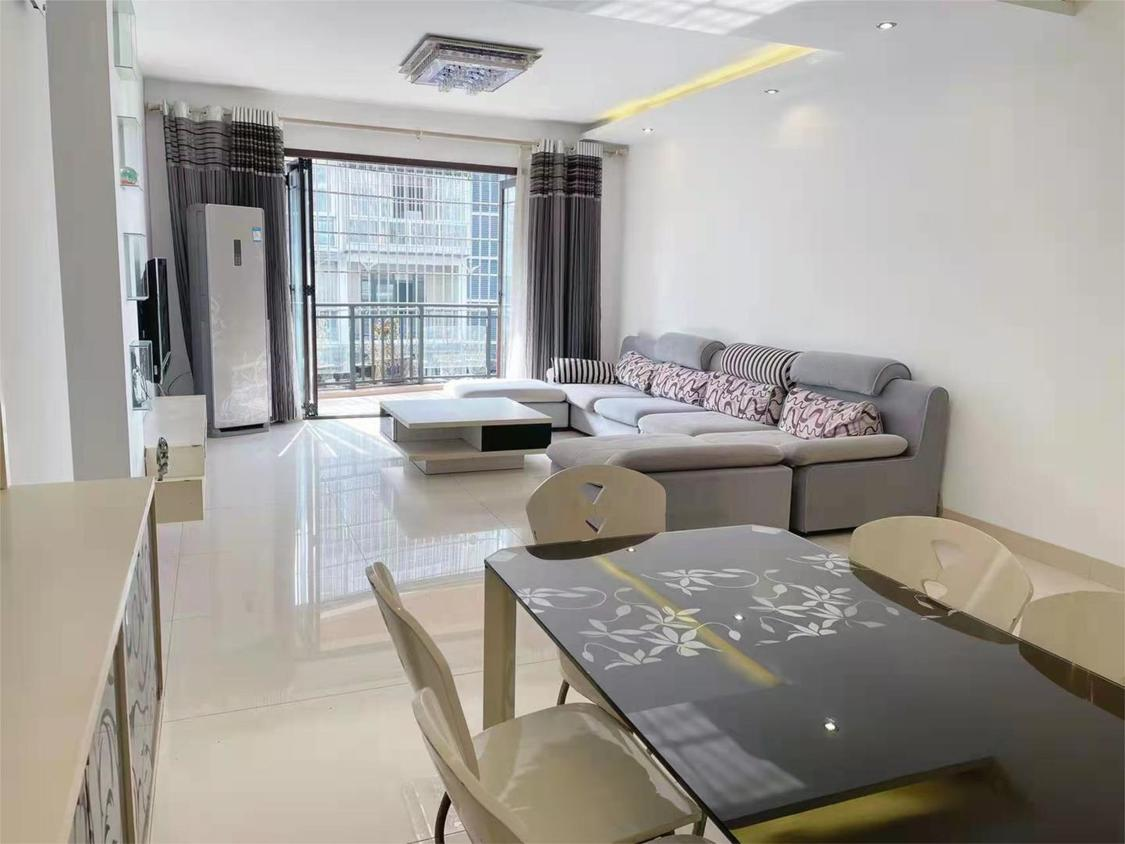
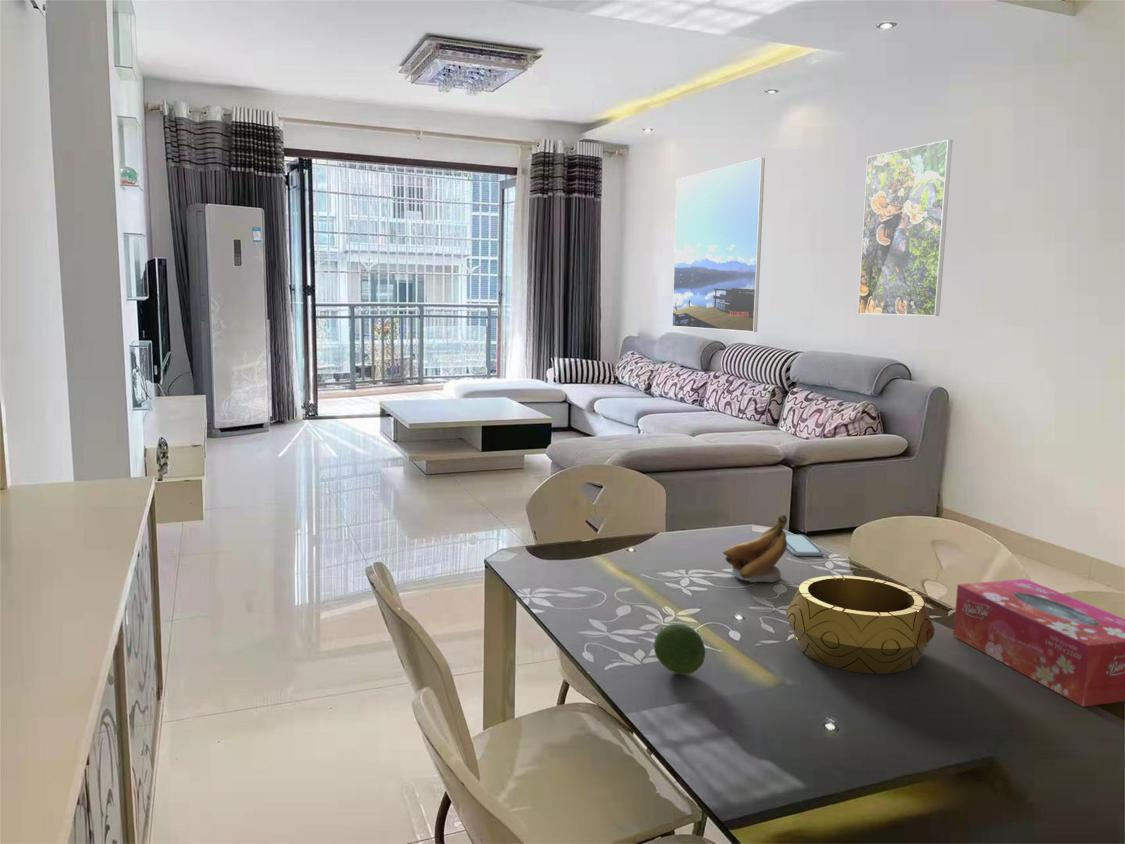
+ smartphone (799, 544)
+ fruit (679, 648)
+ decorative bowl (858, 621)
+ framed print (901, 233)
+ tissue box (1051, 636)
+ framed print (714, 250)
+ banana (755, 547)
